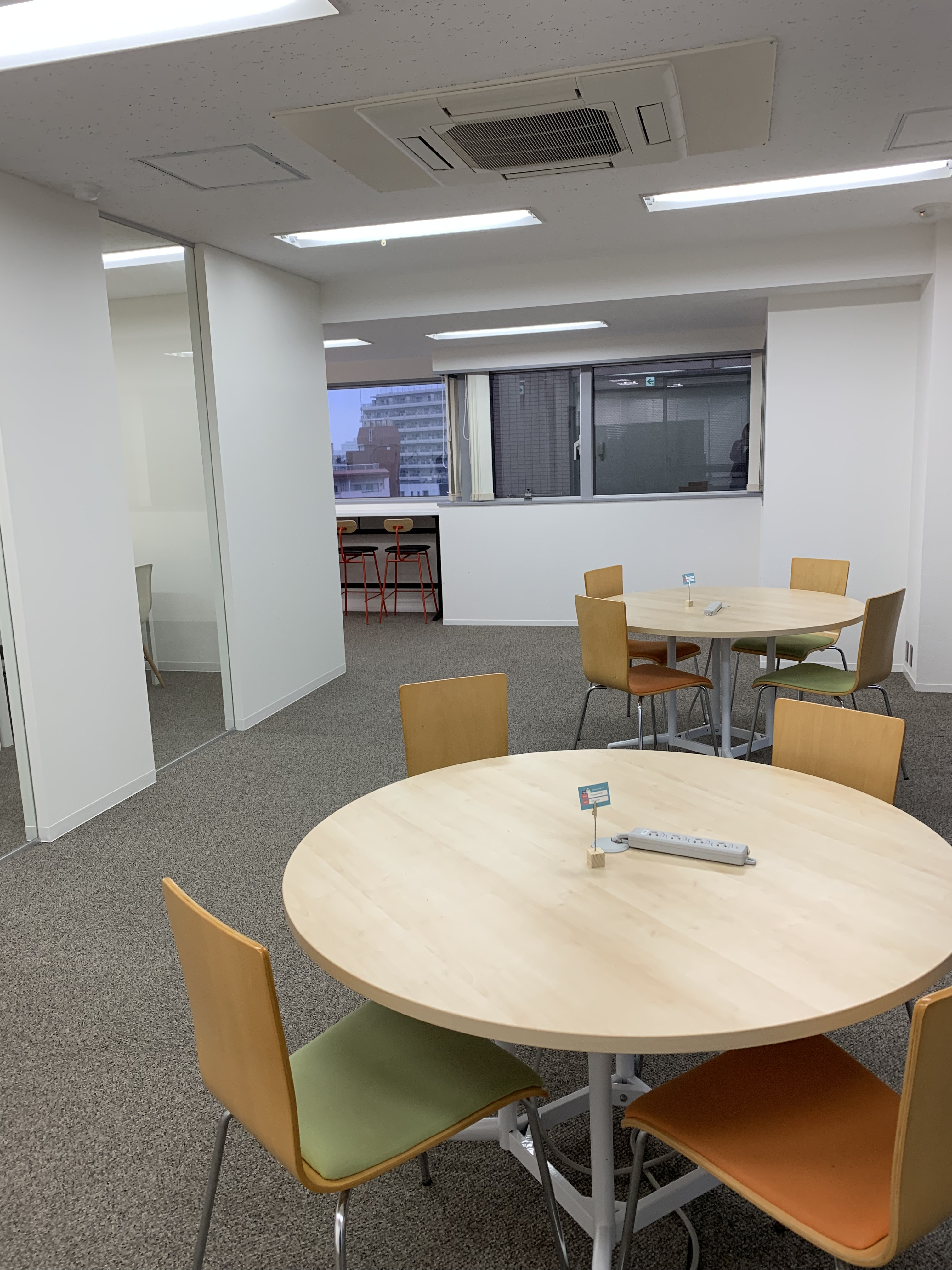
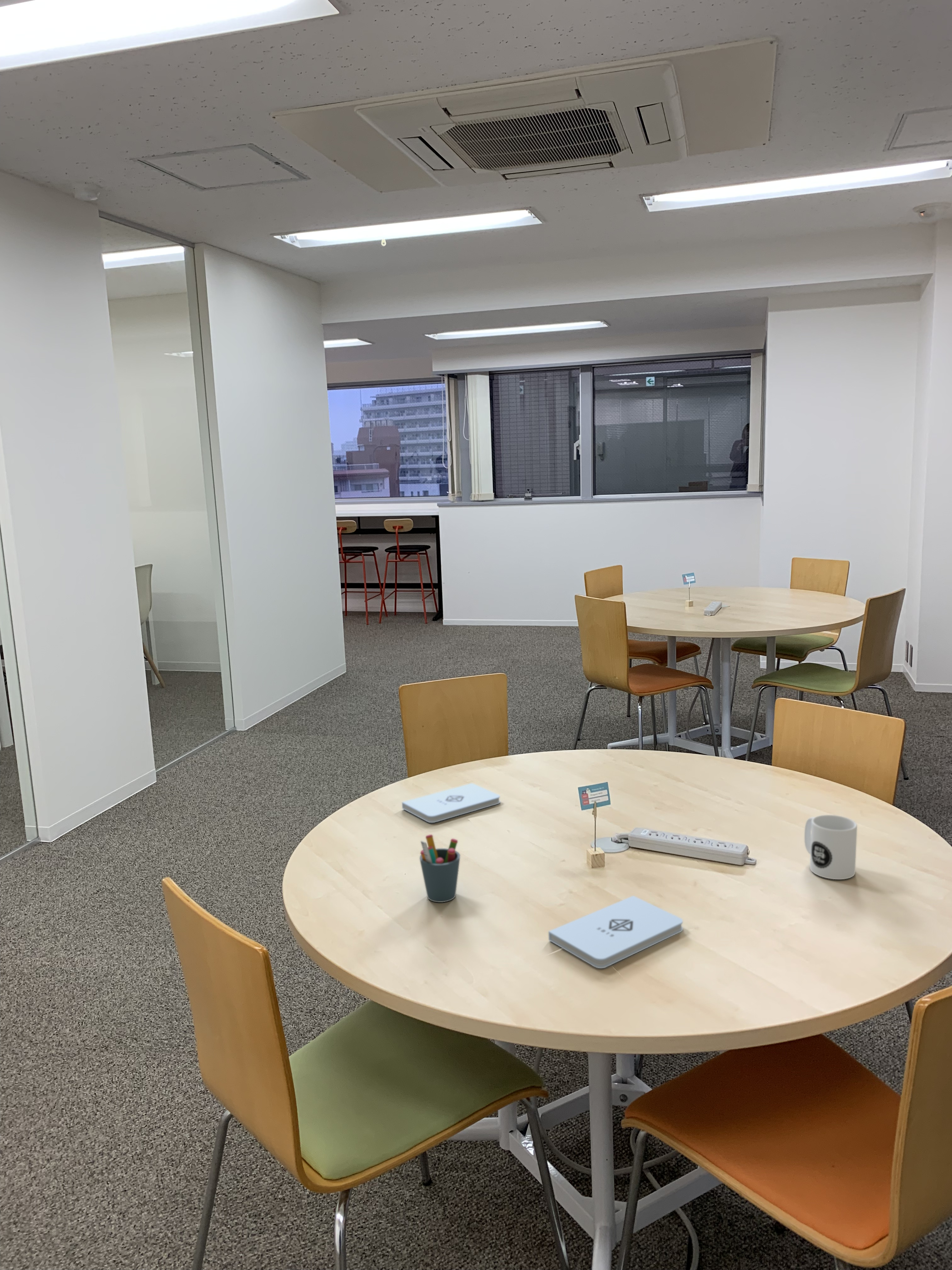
+ notepad (452, 802)
+ mug (827, 843)
+ pen holder (440, 865)
+ notepad (618, 930)
